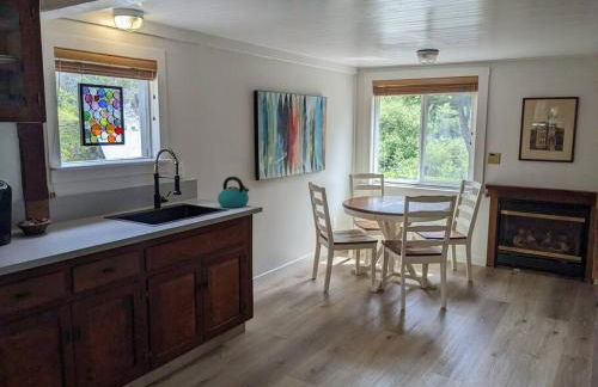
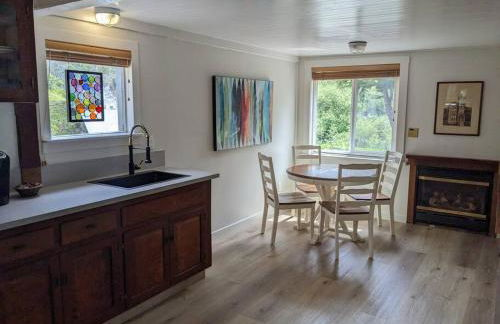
- kettle (234, 191)
